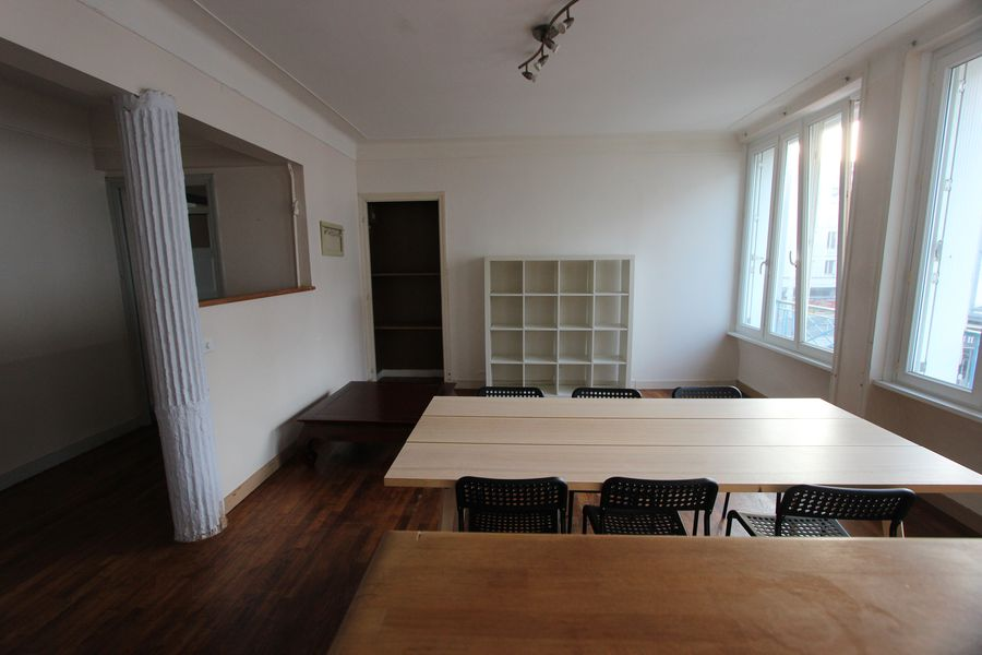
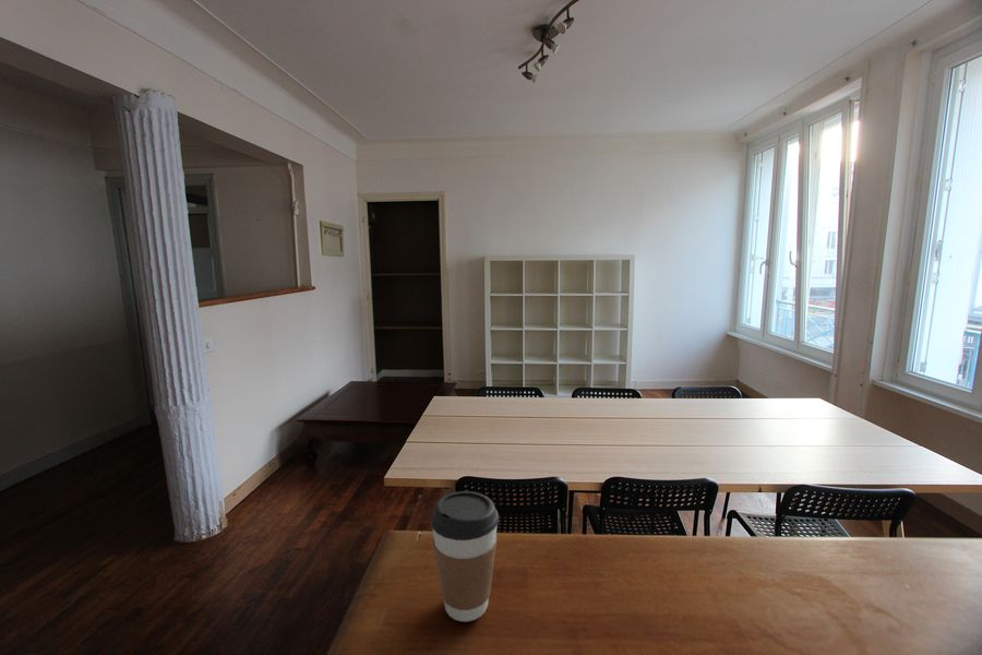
+ coffee cup (465, 555)
